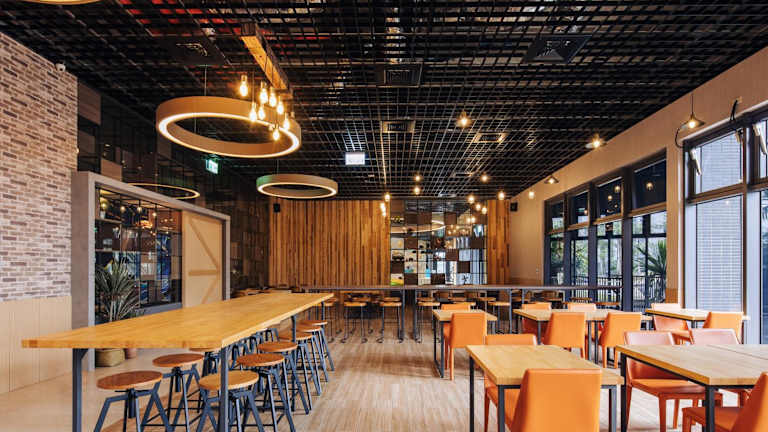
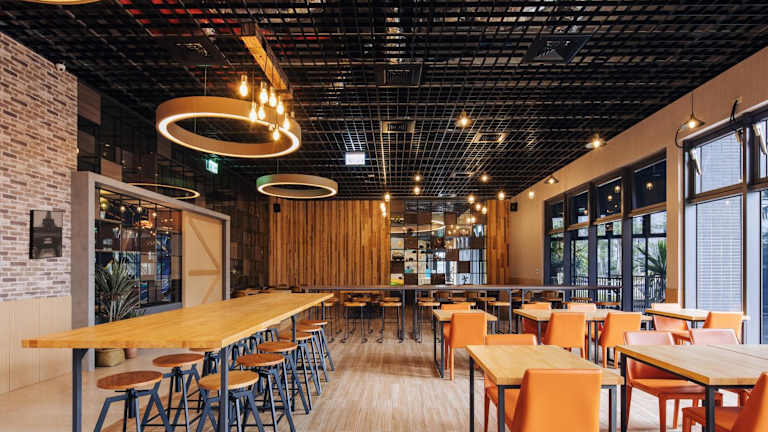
+ wall art (46, 234)
